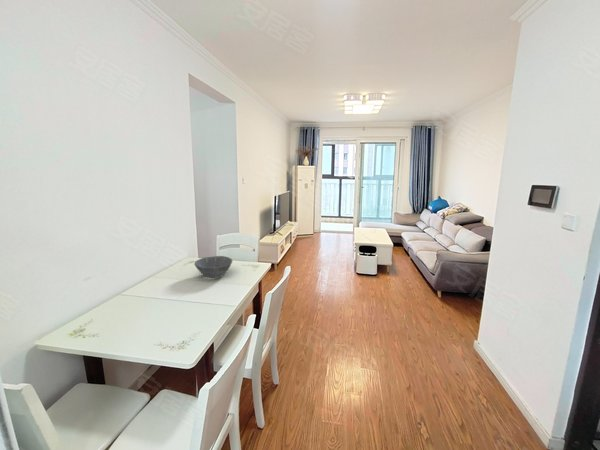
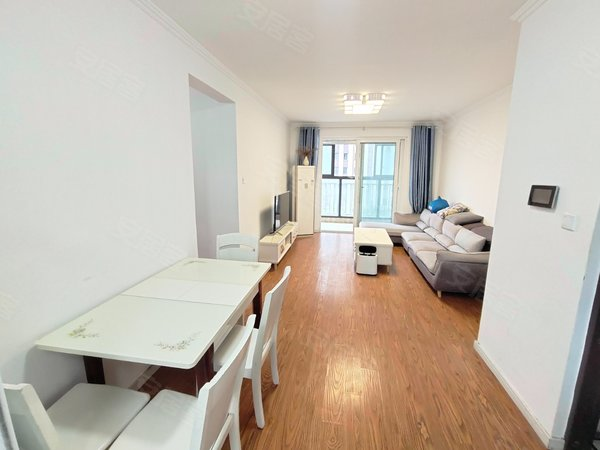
- bowl (214, 268)
